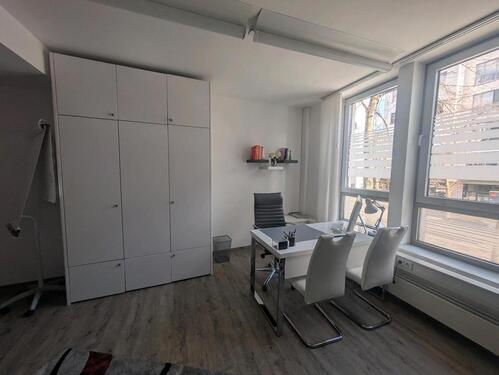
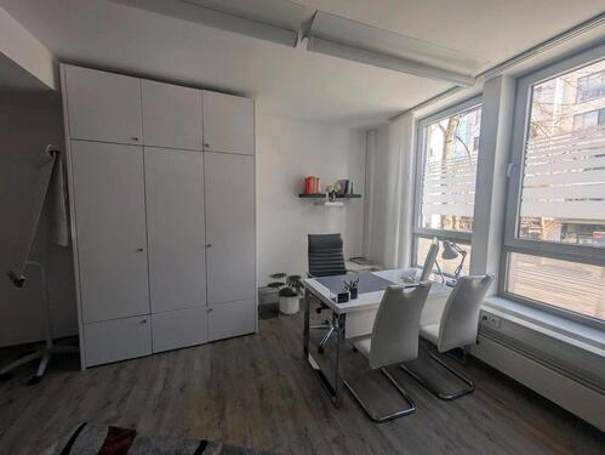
+ potted plant (290, 292)
